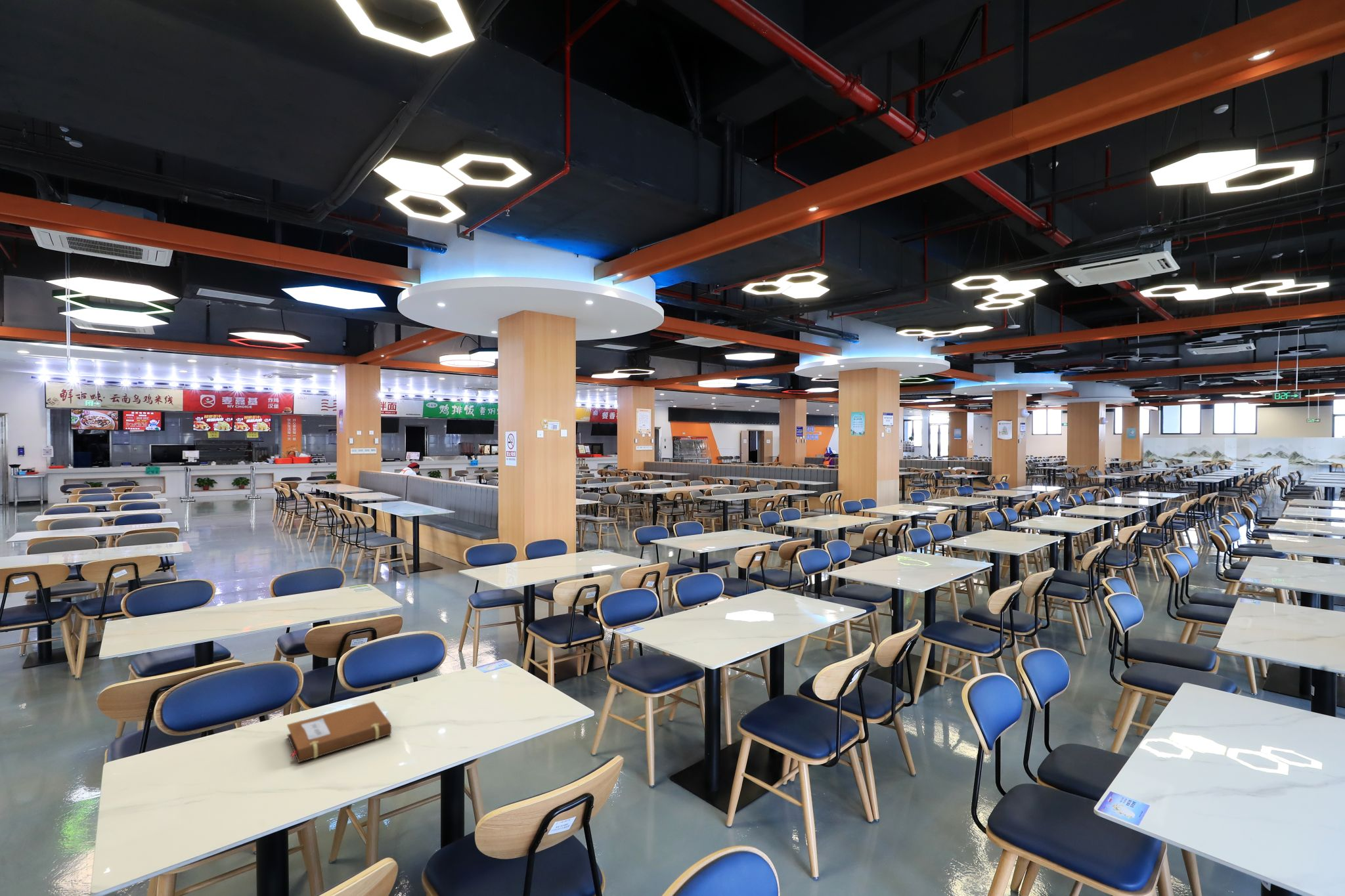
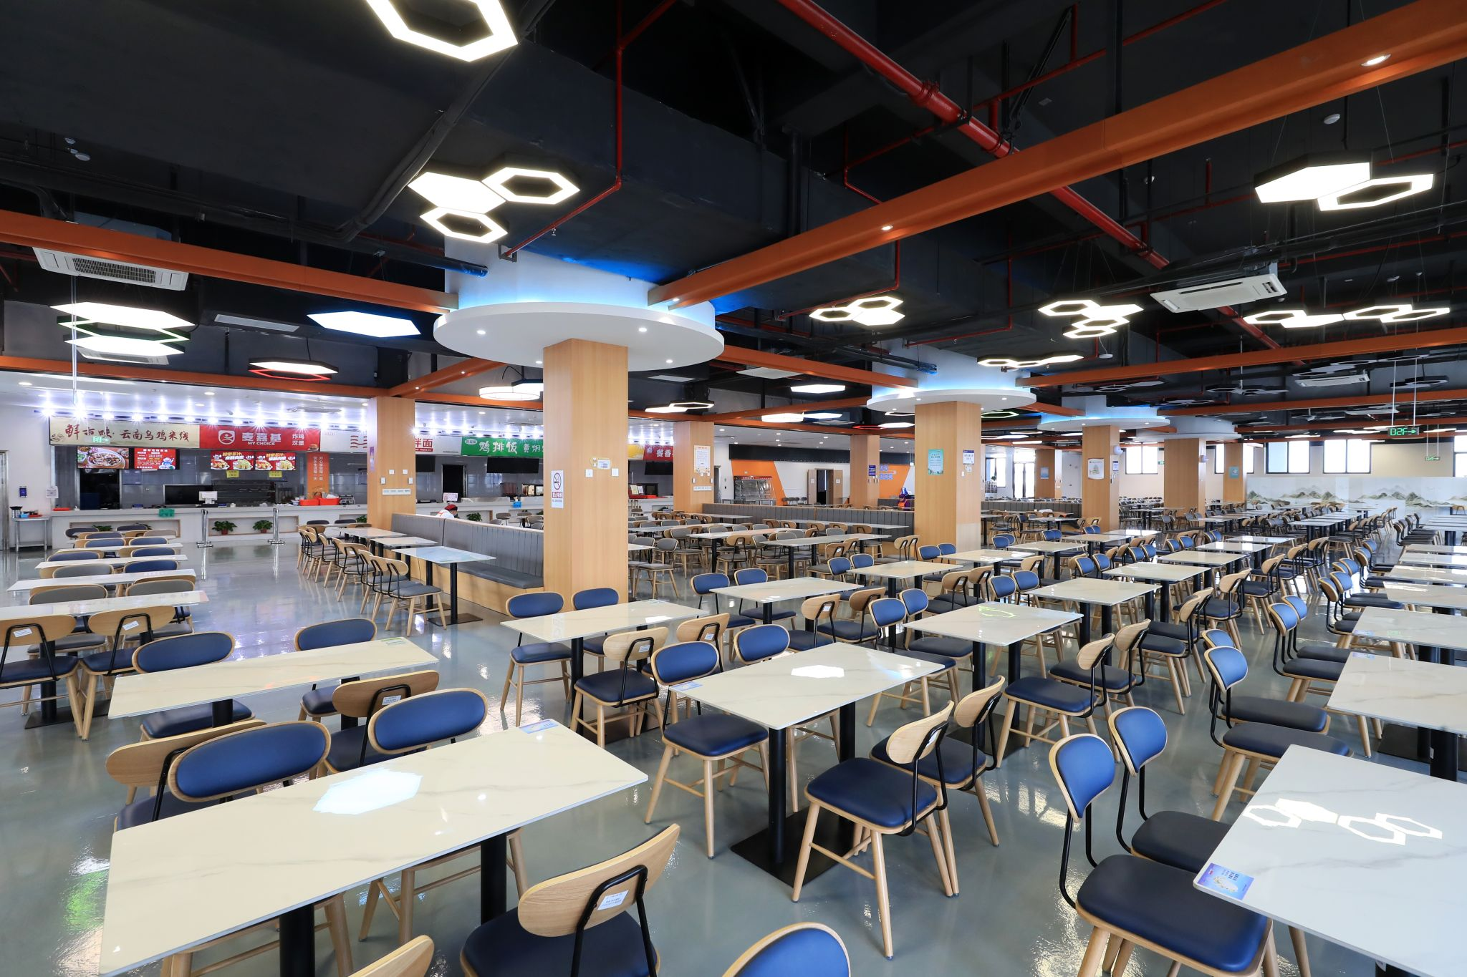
- notebook (337, 731)
